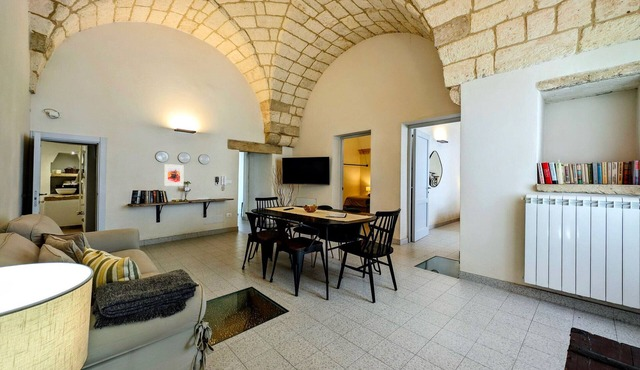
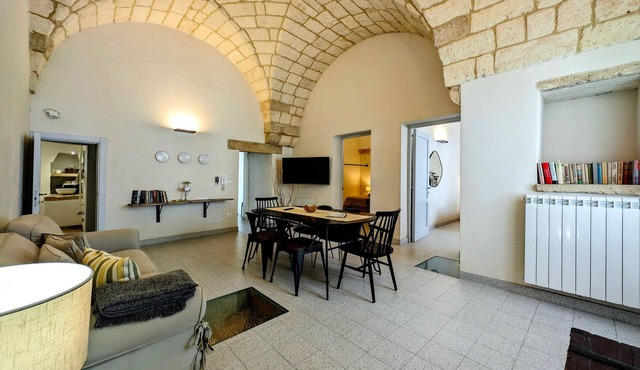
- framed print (173, 175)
